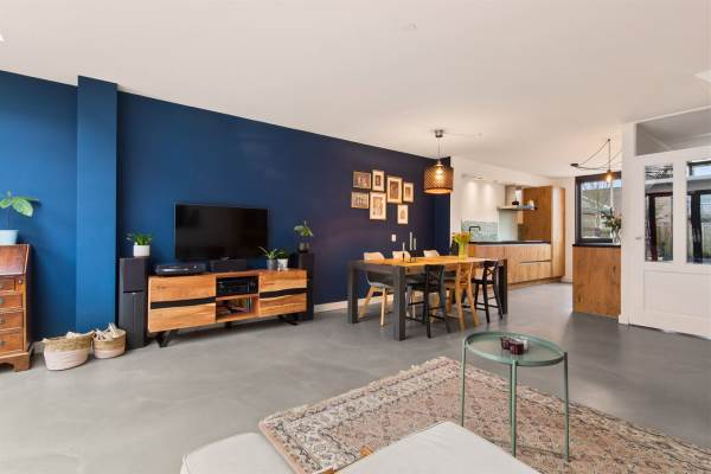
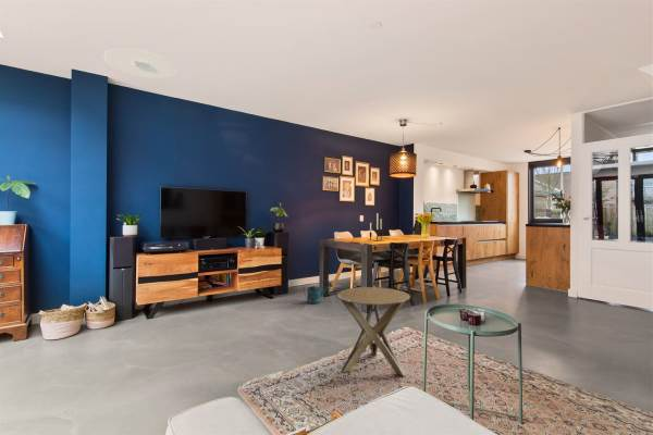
+ ceiling light (141, 61)
+ watering can (318, 291)
+ side table (372, 330)
